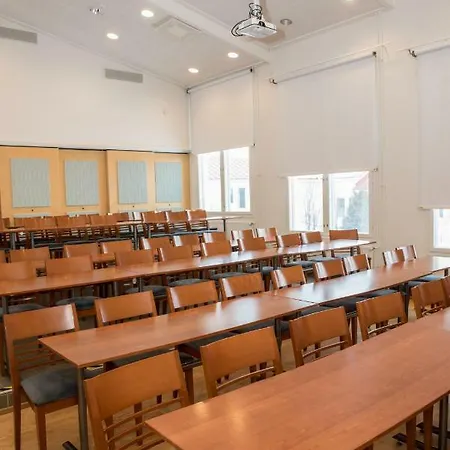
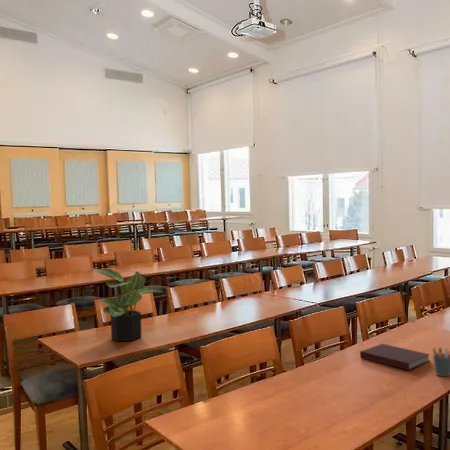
+ potted plant (124, 301)
+ notebook (394, 356)
+ pen holder (442, 359)
